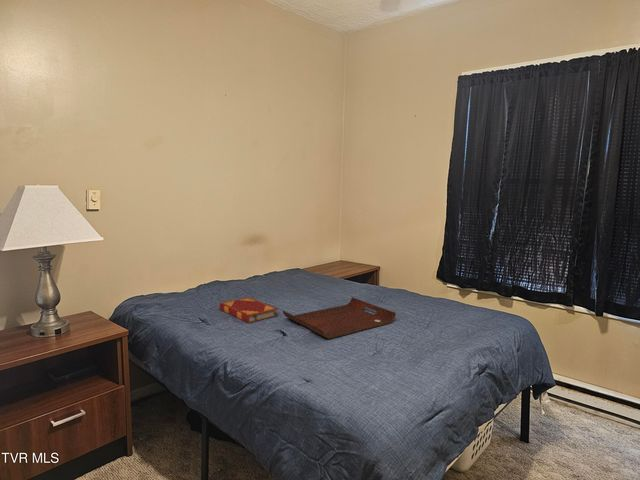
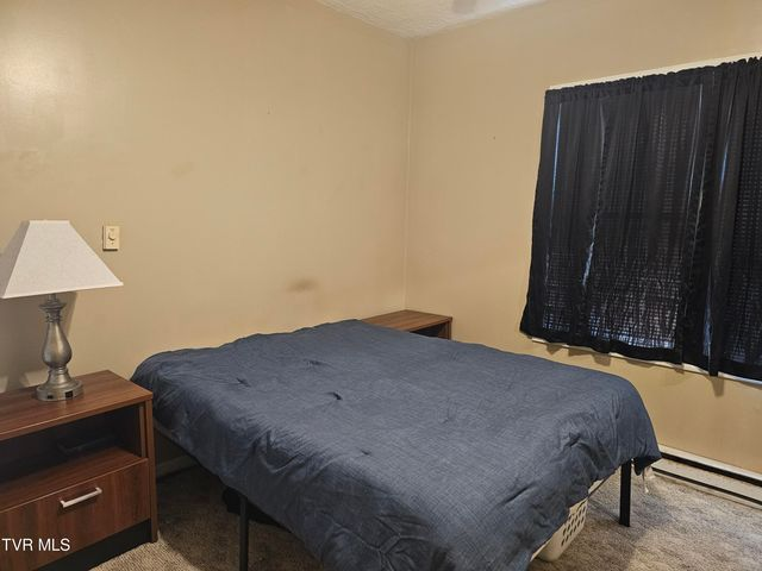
- hardback book (248, 309)
- serving tray (339, 316)
